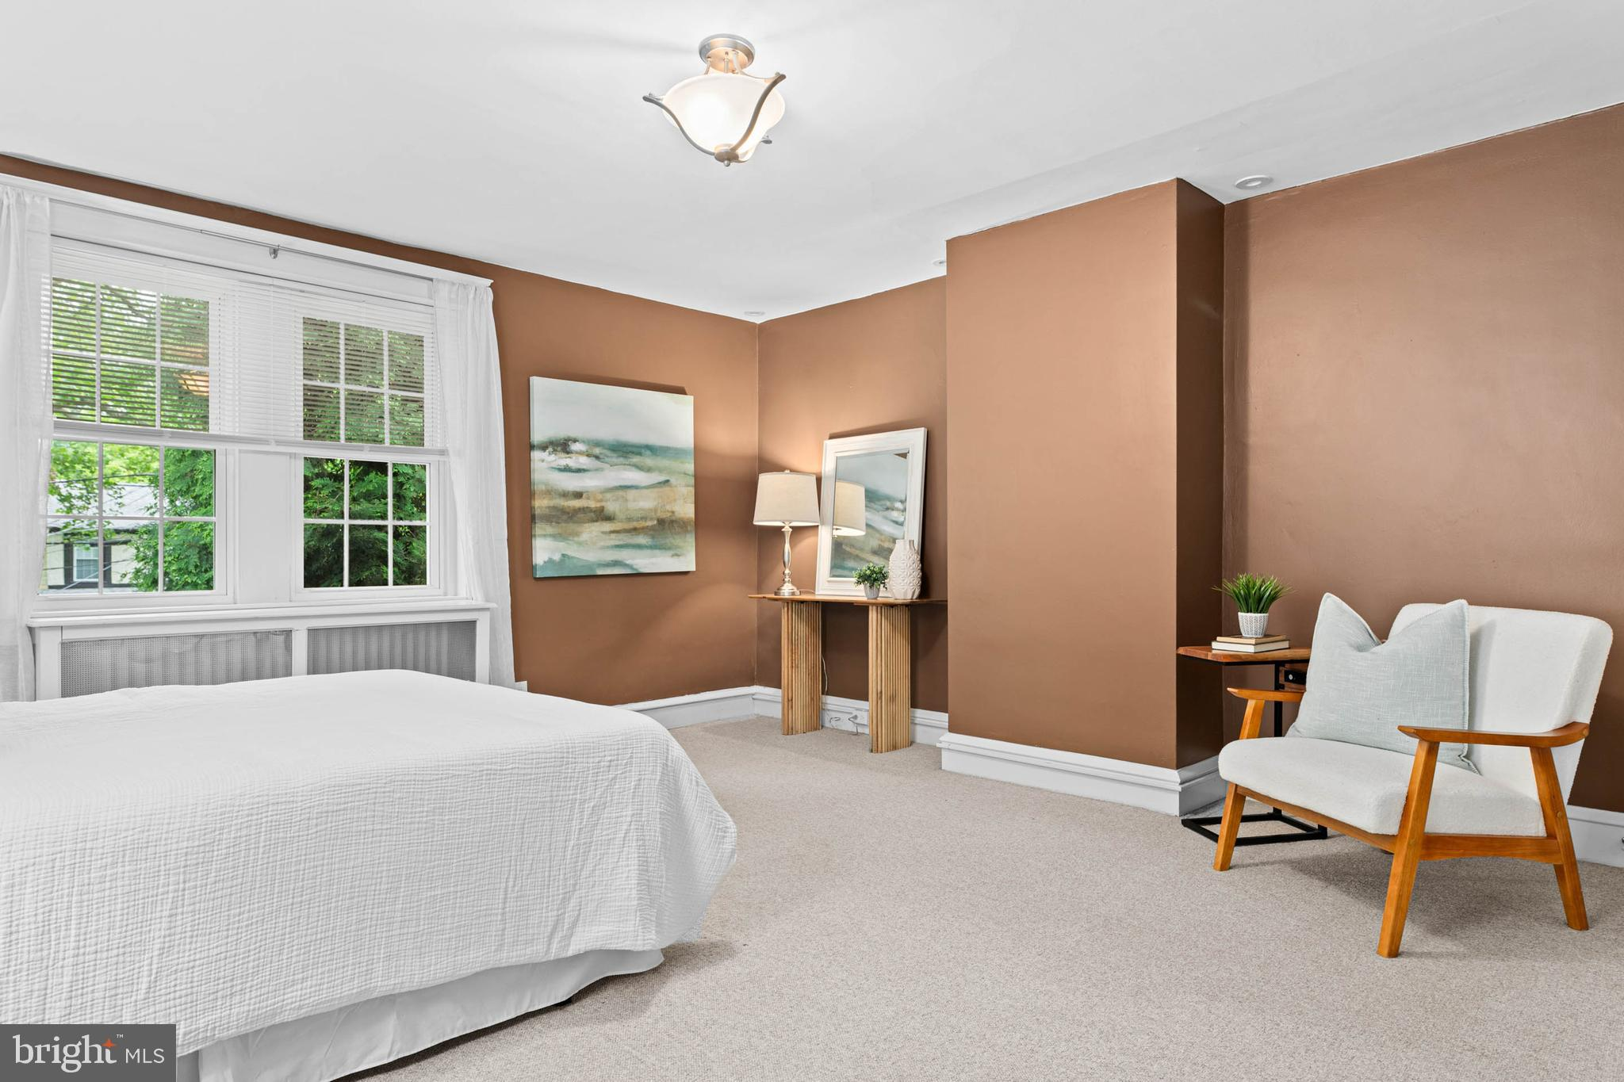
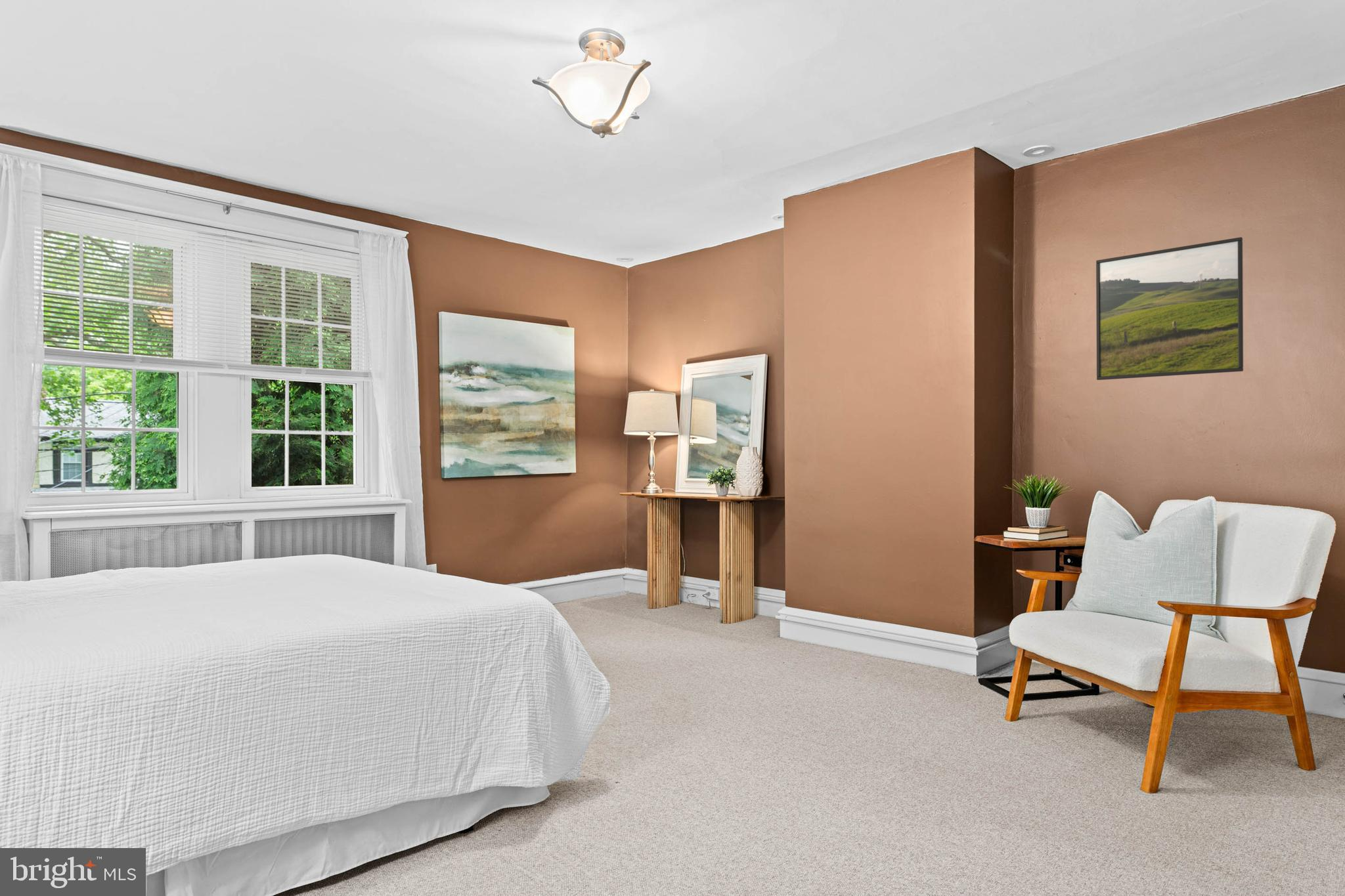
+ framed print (1165, 312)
